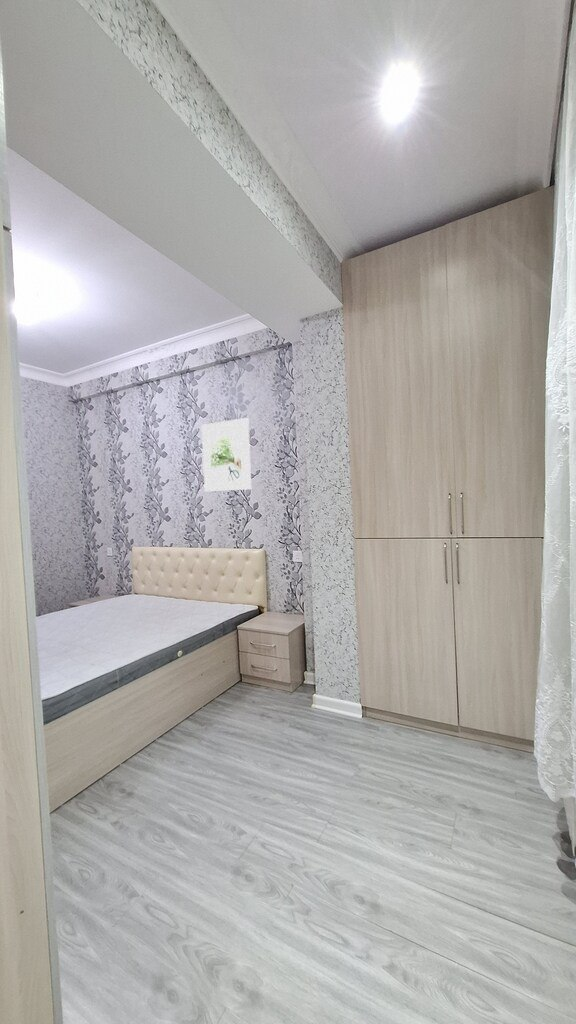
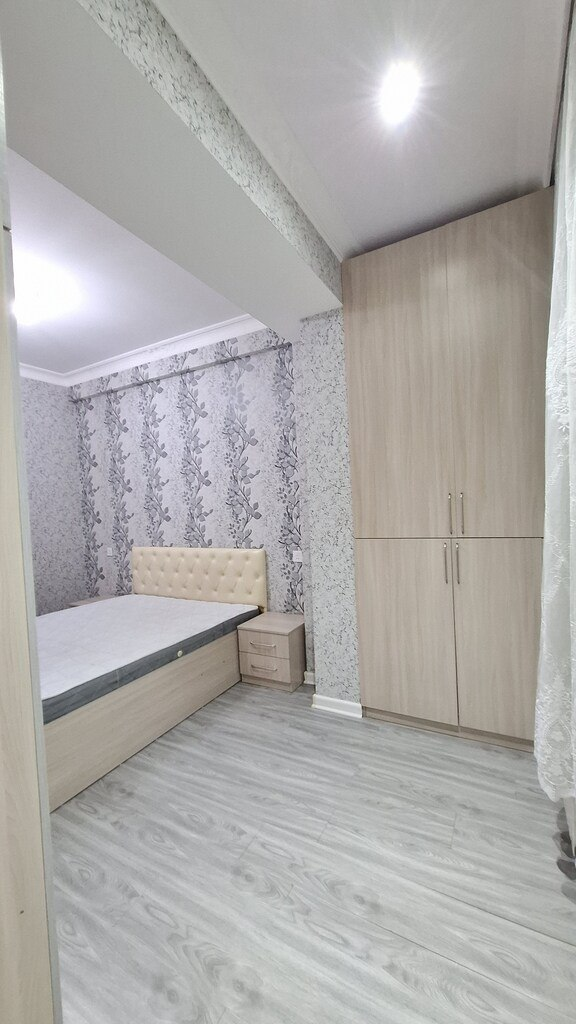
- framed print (225, 456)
